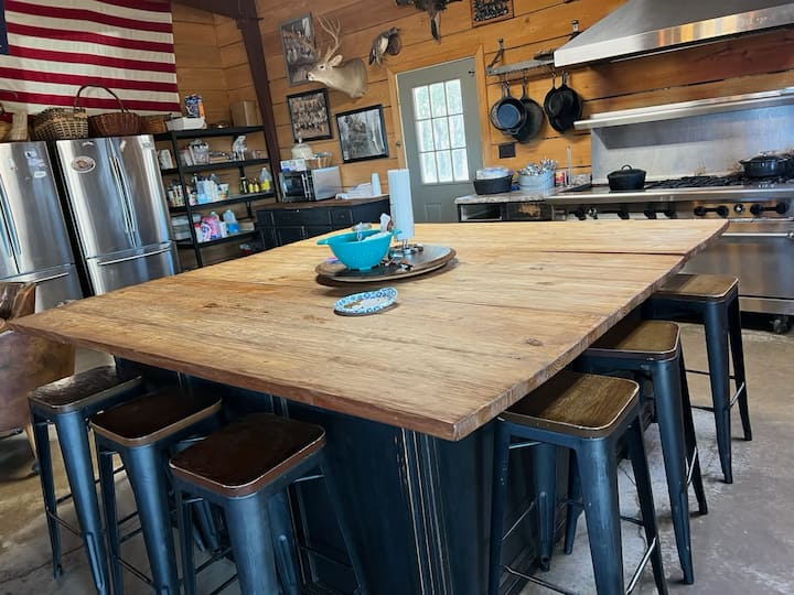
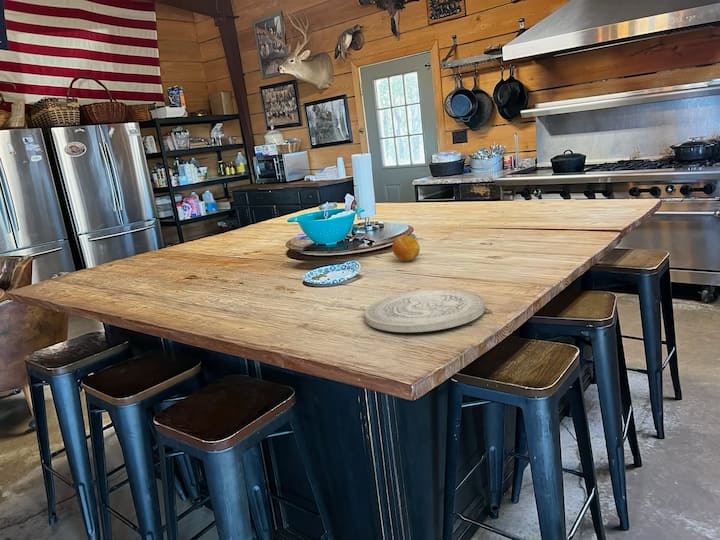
+ plate (424, 309)
+ fruit (405, 247)
